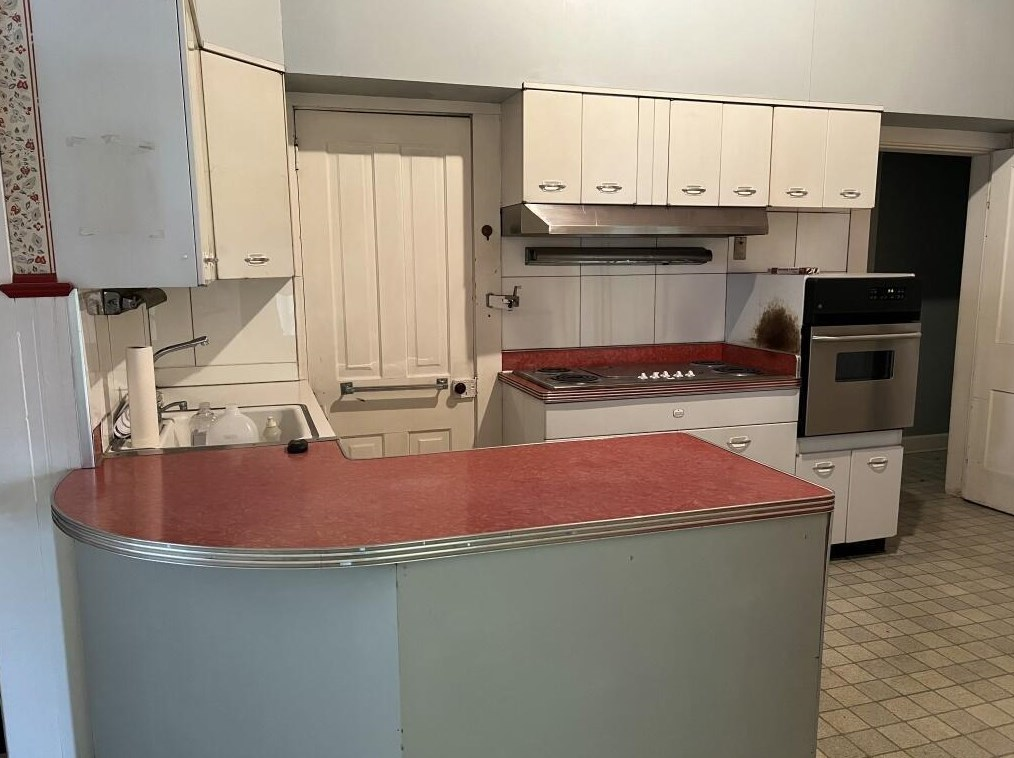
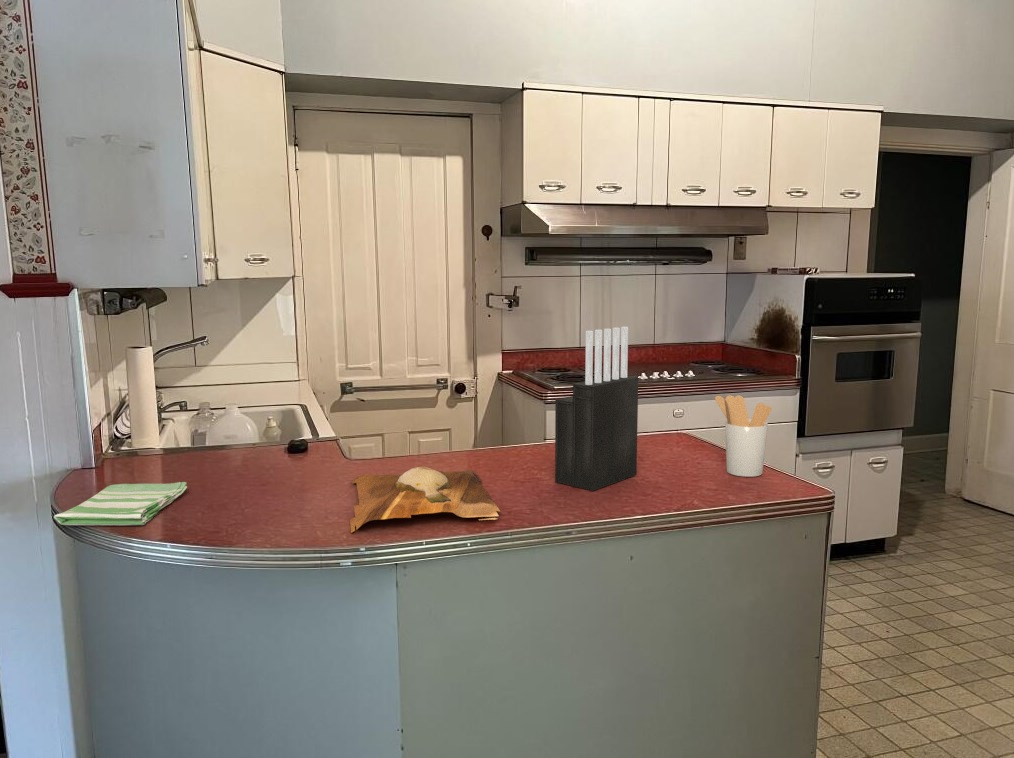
+ dish towel (124, 502)
+ cutting board (420, 486)
+ knife block (593, 404)
+ utensil holder (740, 433)
